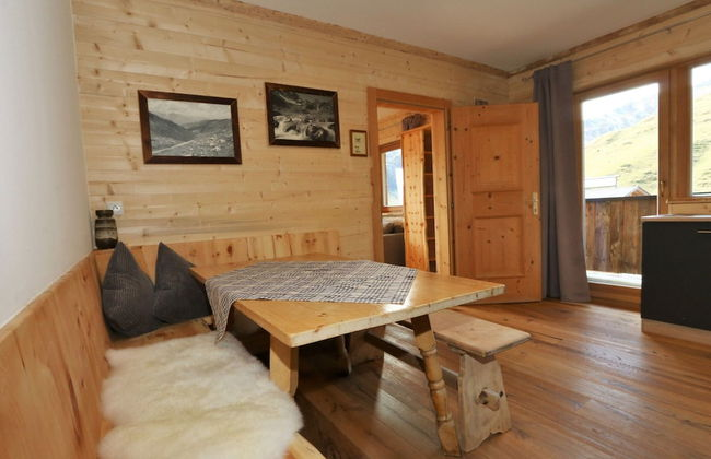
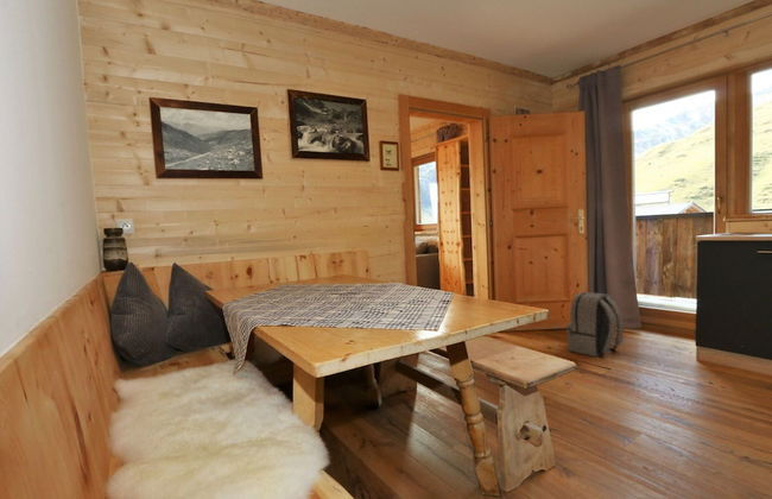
+ backpack (595, 322)
